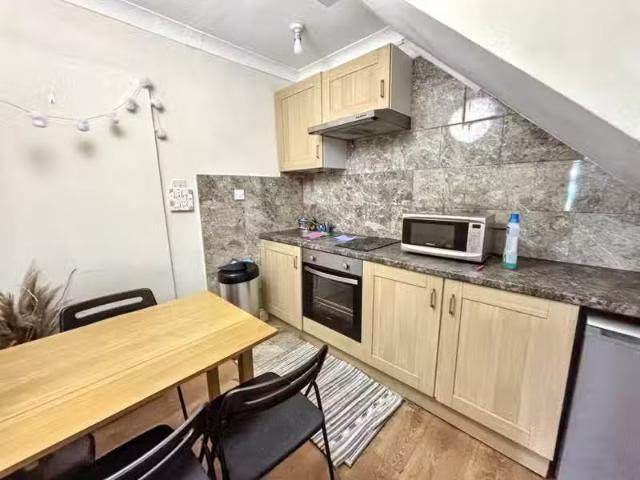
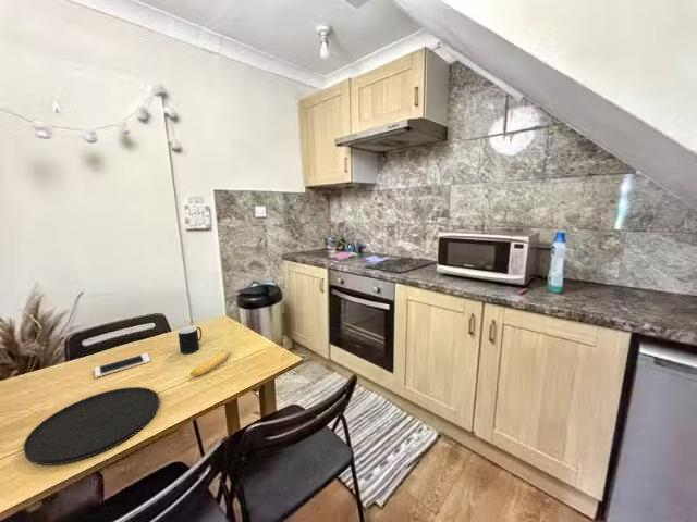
+ banana (212, 359)
+ plate (99, 419)
+ cell phone (123, 364)
+ cup (192, 338)
